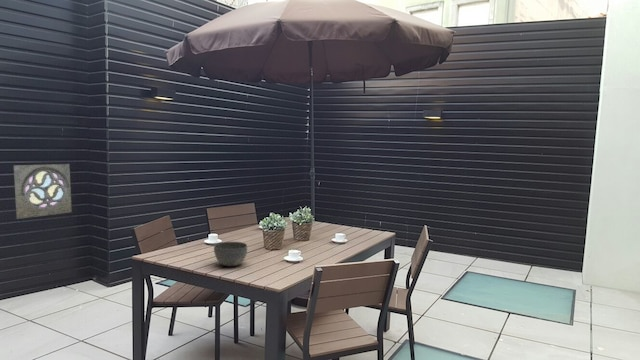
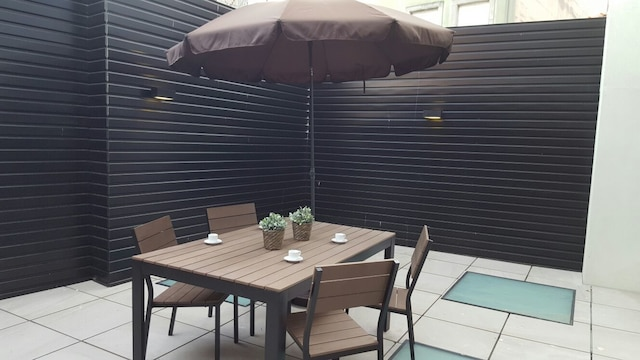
- bowl (230, 254)
- wall ornament (43, 190)
